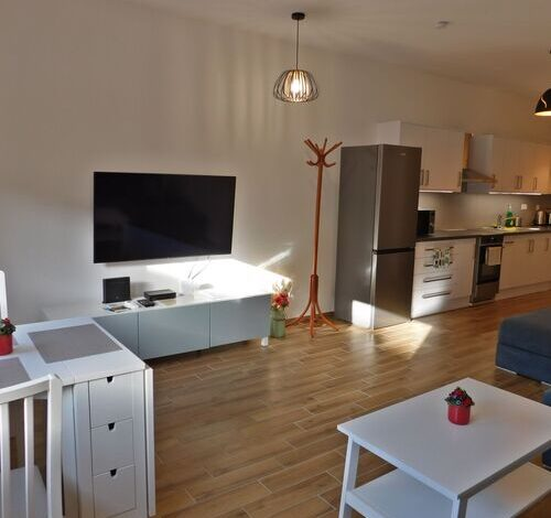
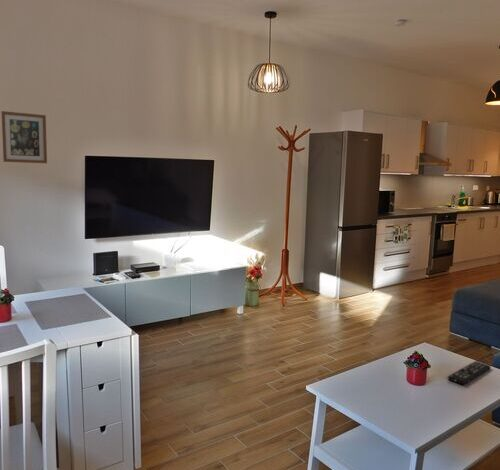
+ wall art (25, 138)
+ remote control (469, 371)
